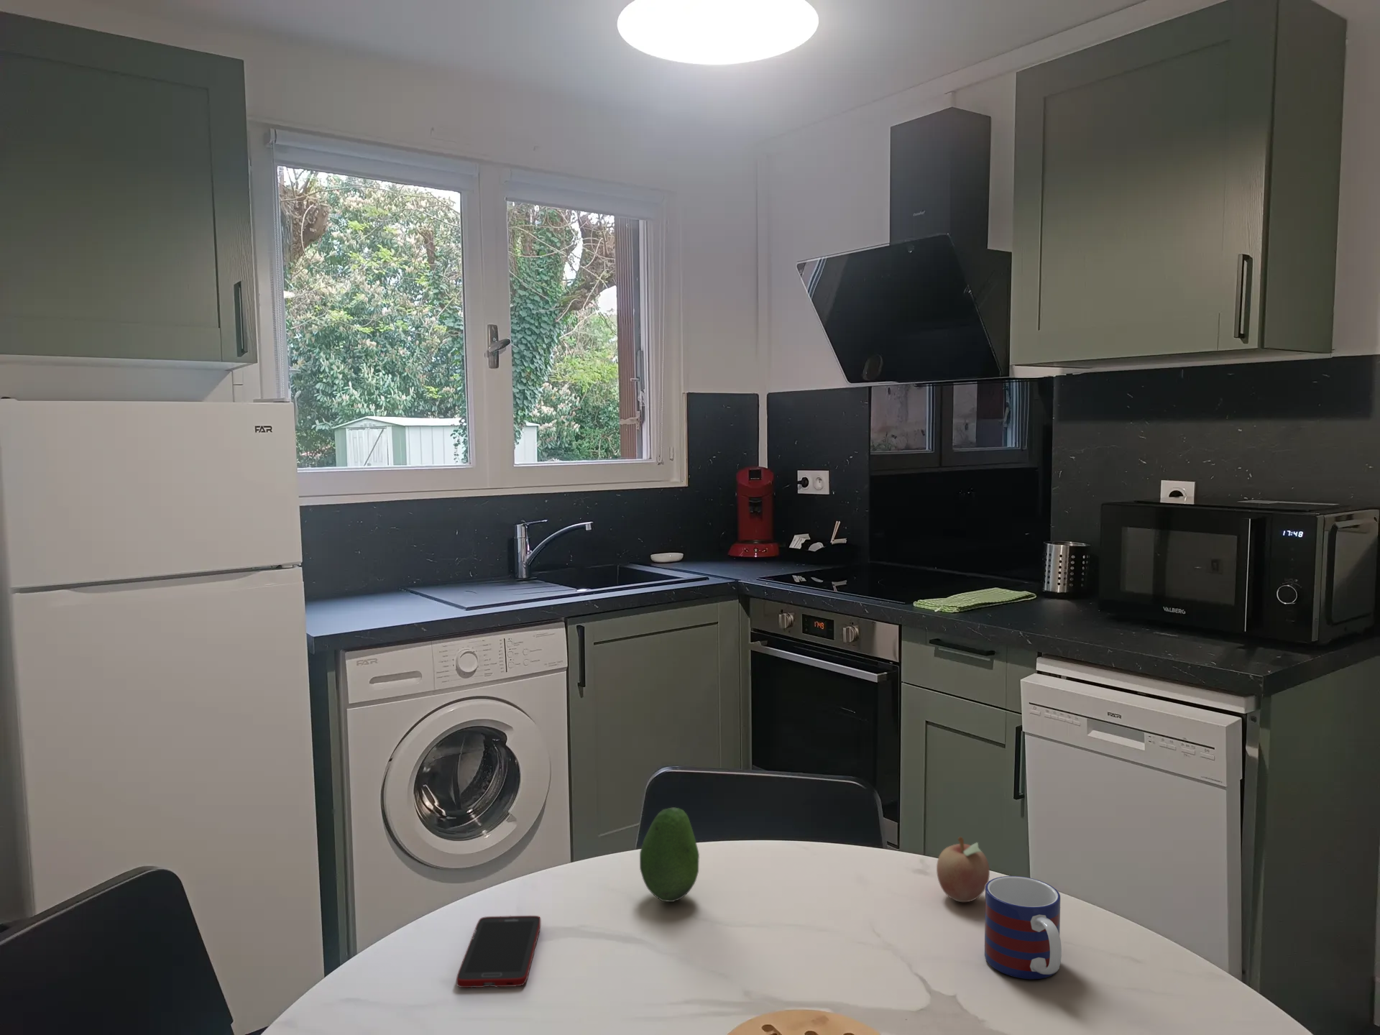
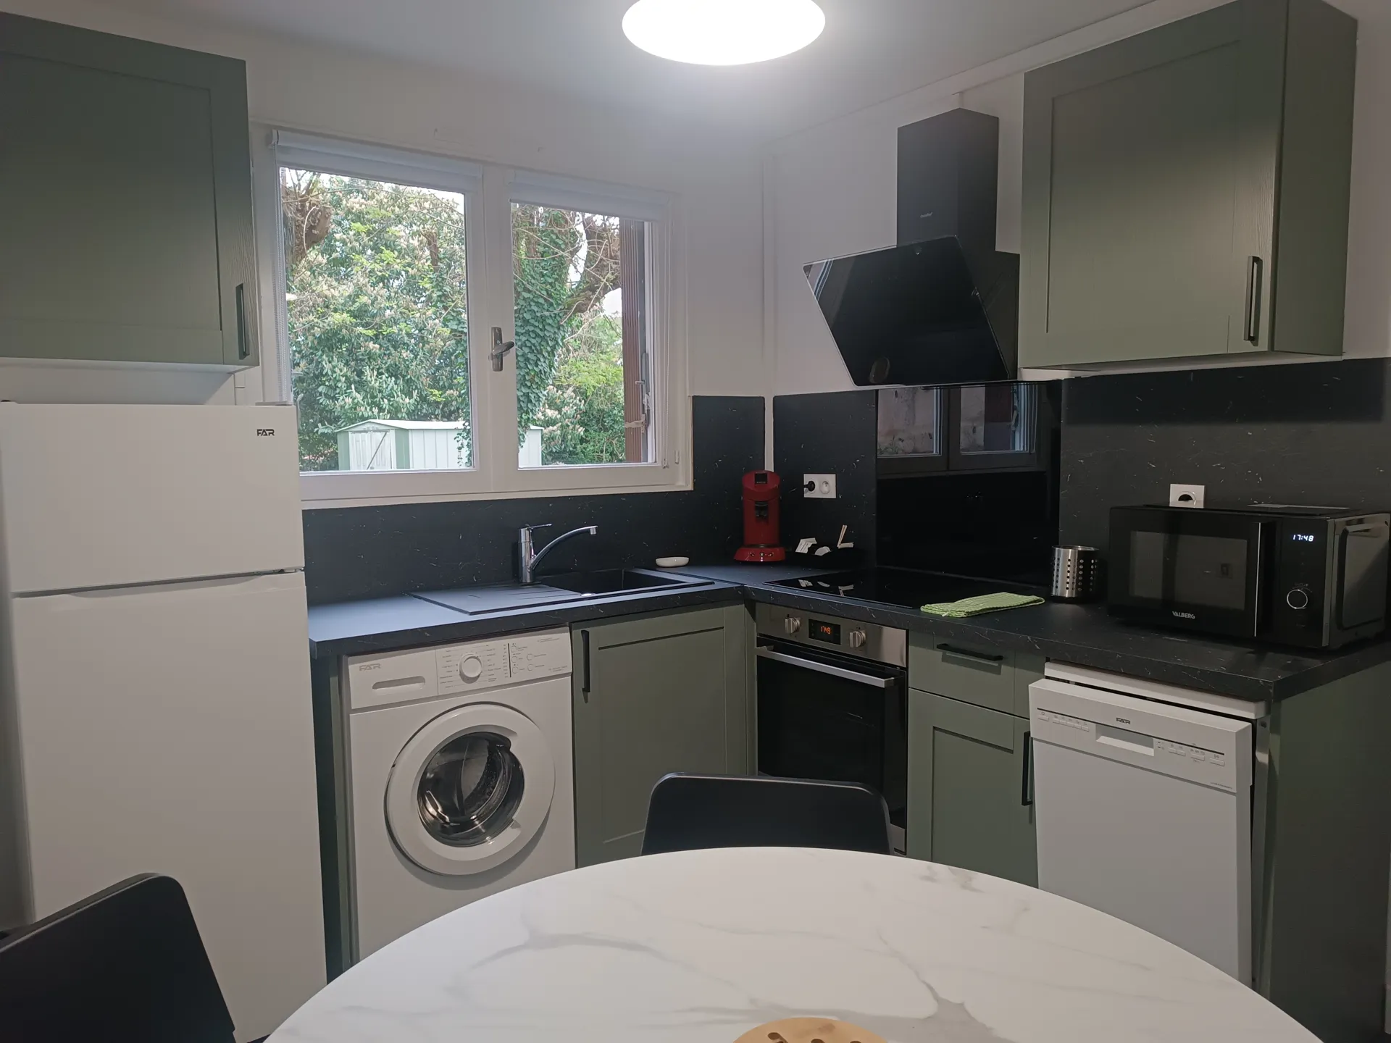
- fruit (963, 869)
- mug (1030, 934)
- cell phone (501, 949)
- fruit (668, 853)
